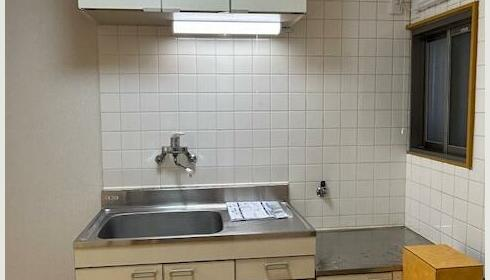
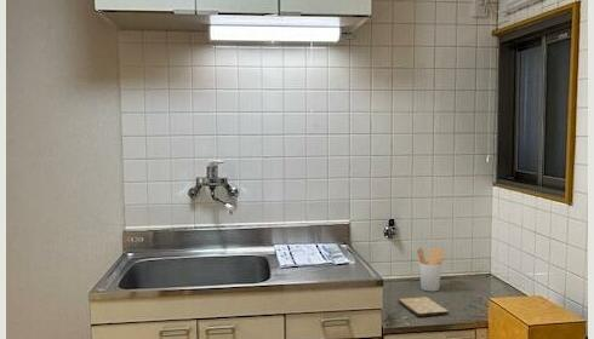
+ utensil holder (432, 268)
+ cutting board (422, 305)
